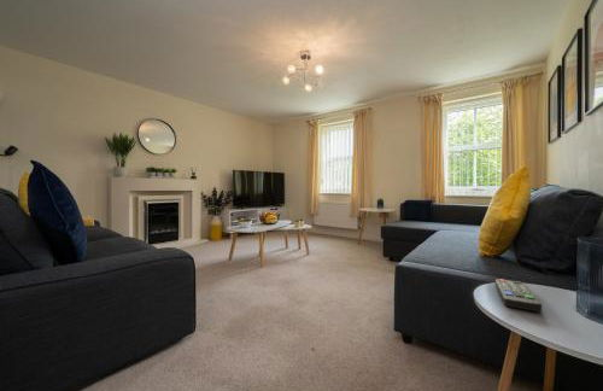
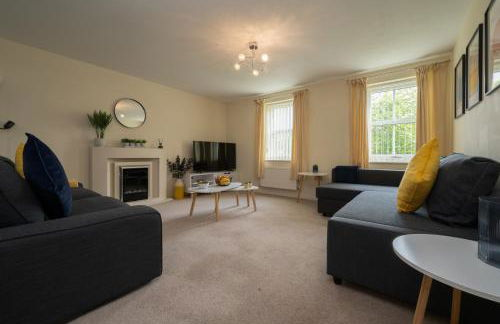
- remote control (515, 292)
